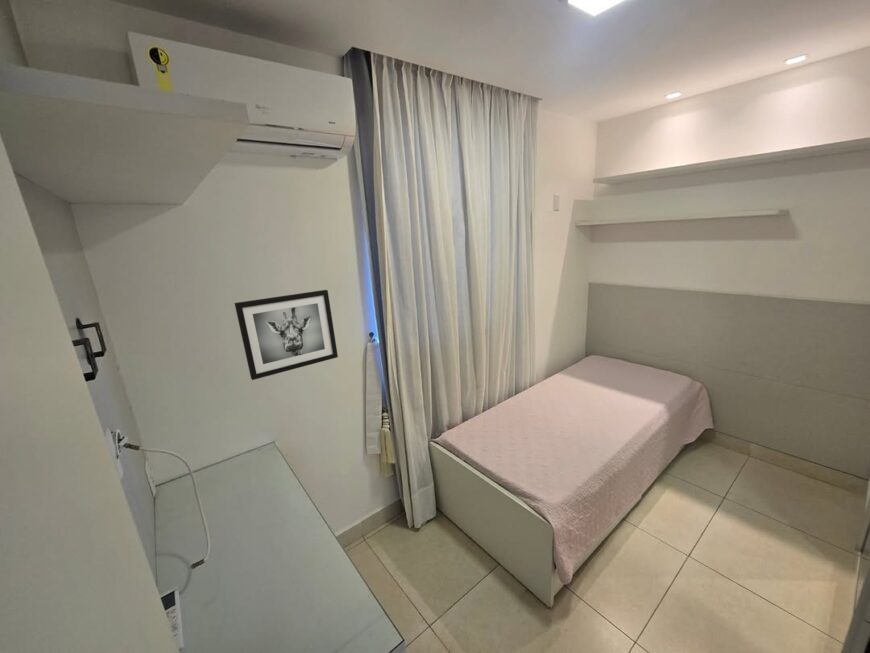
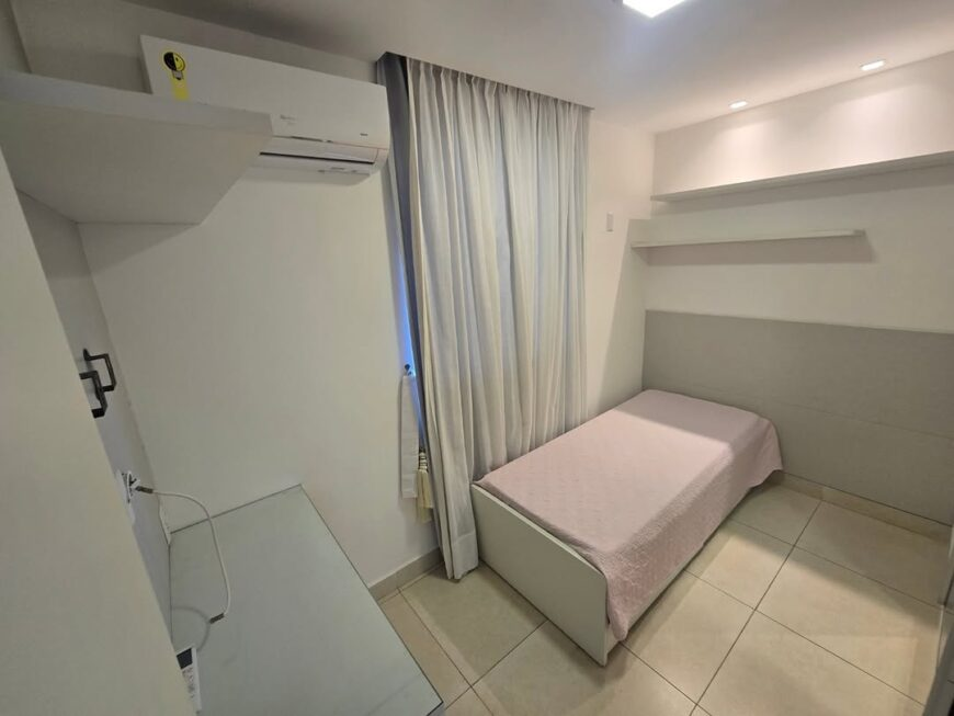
- wall art (290, 332)
